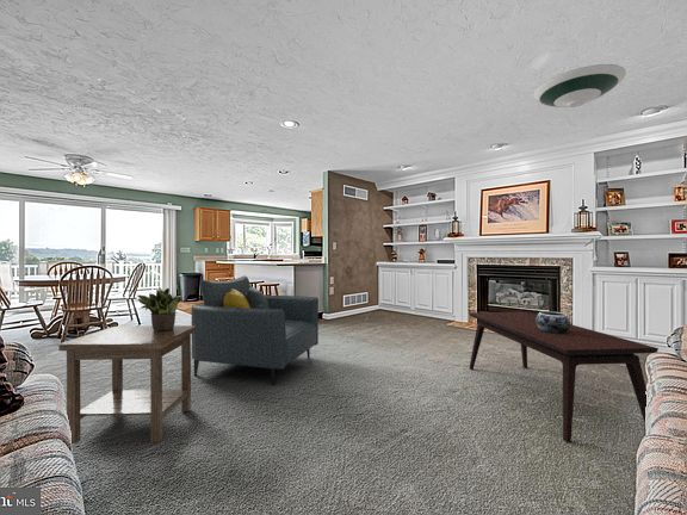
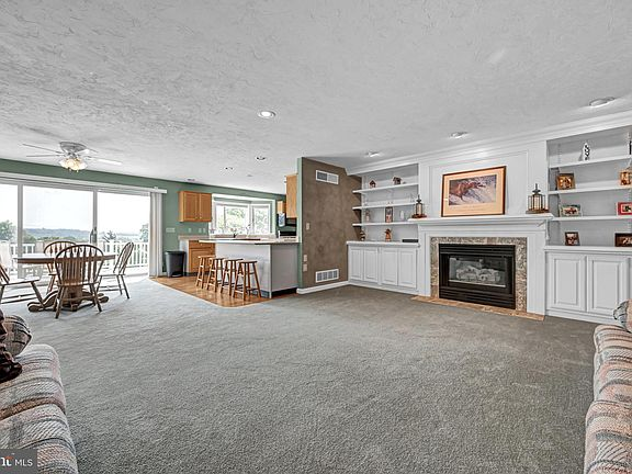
- decorative bowl (552, 322)
- armchair (258, 322)
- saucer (576, 95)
- coffee table (543, 353)
- side table (135, 390)
- potted plant (159, 306)
